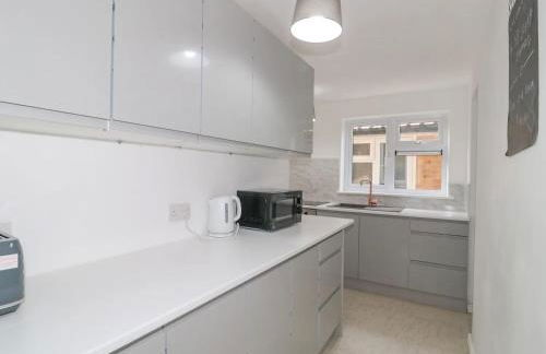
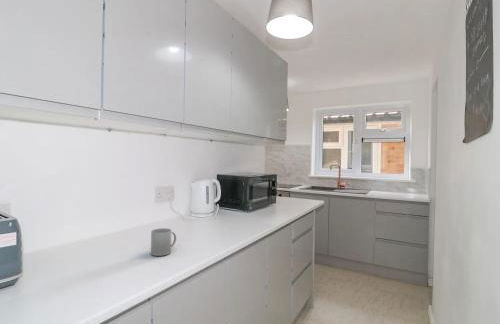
+ mug (164, 240)
